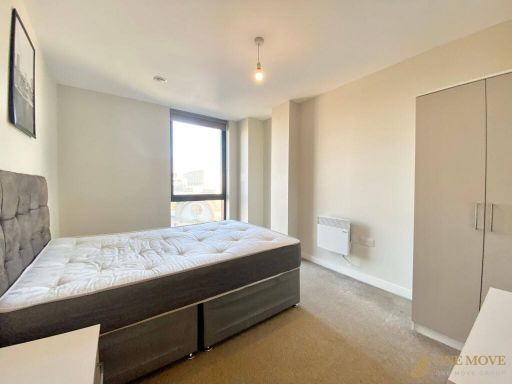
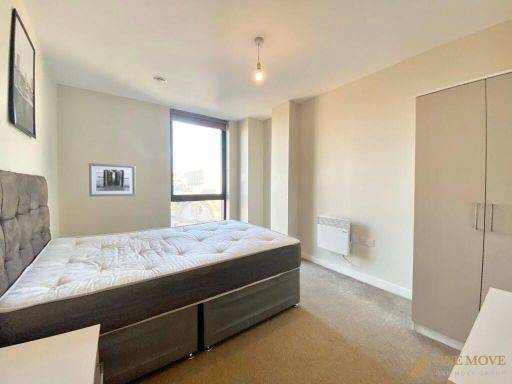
+ wall art (113, 180)
